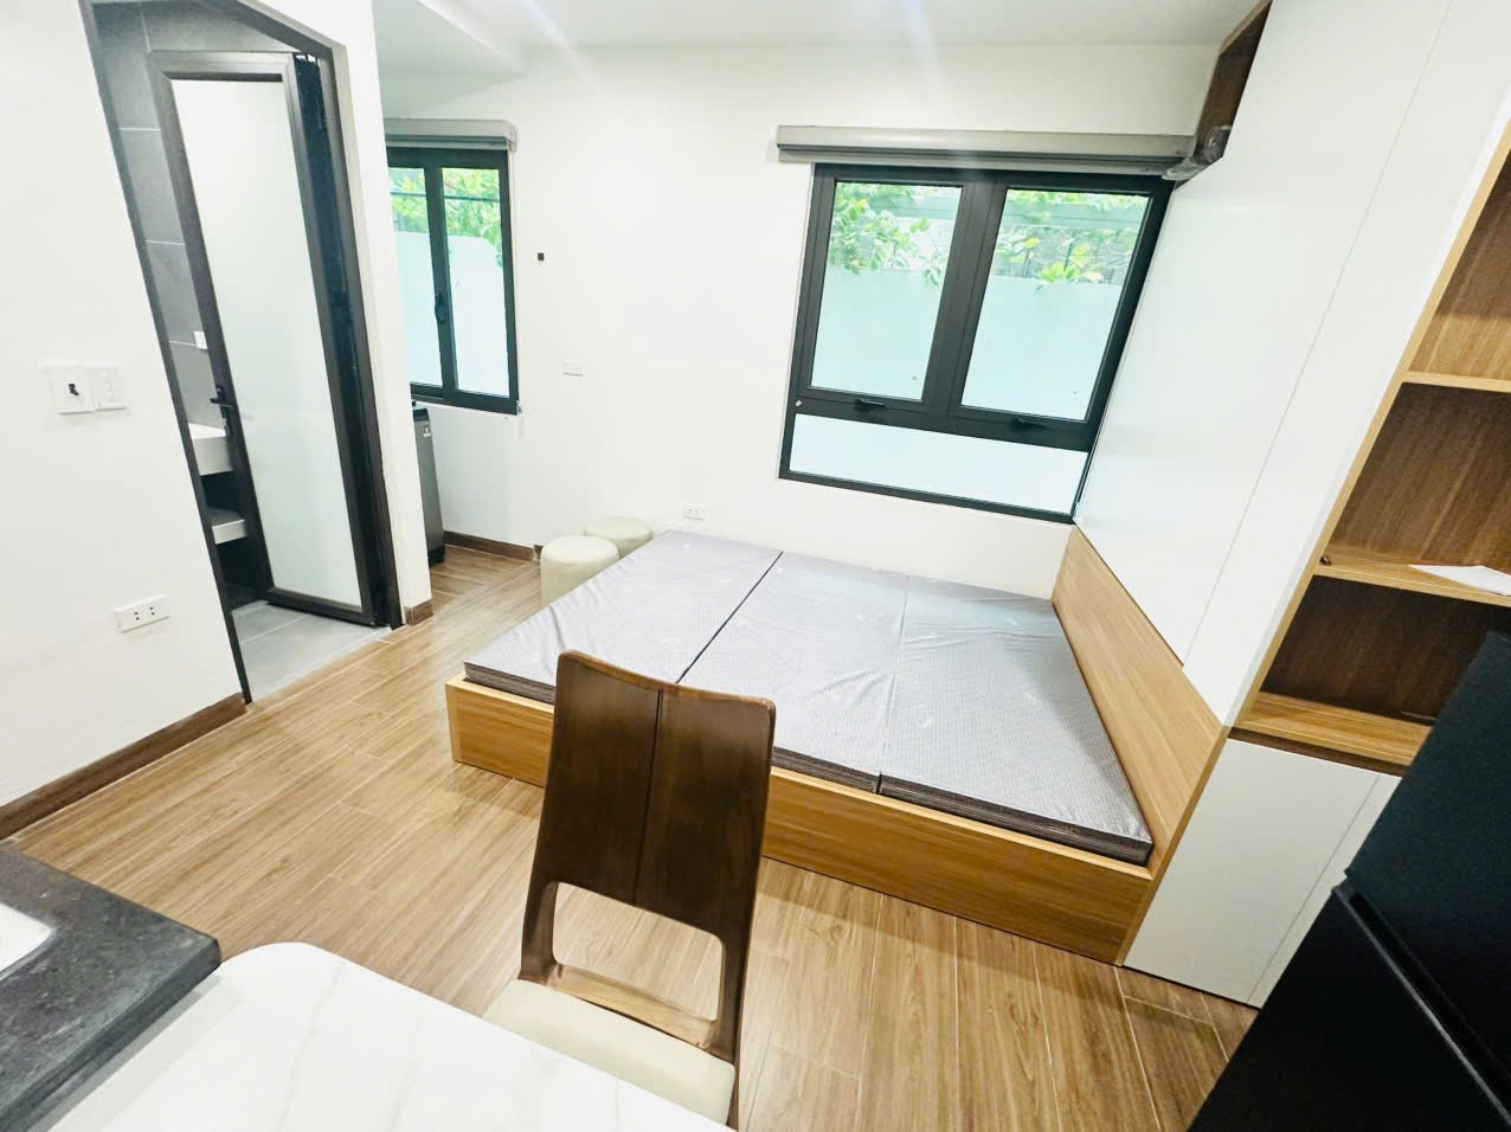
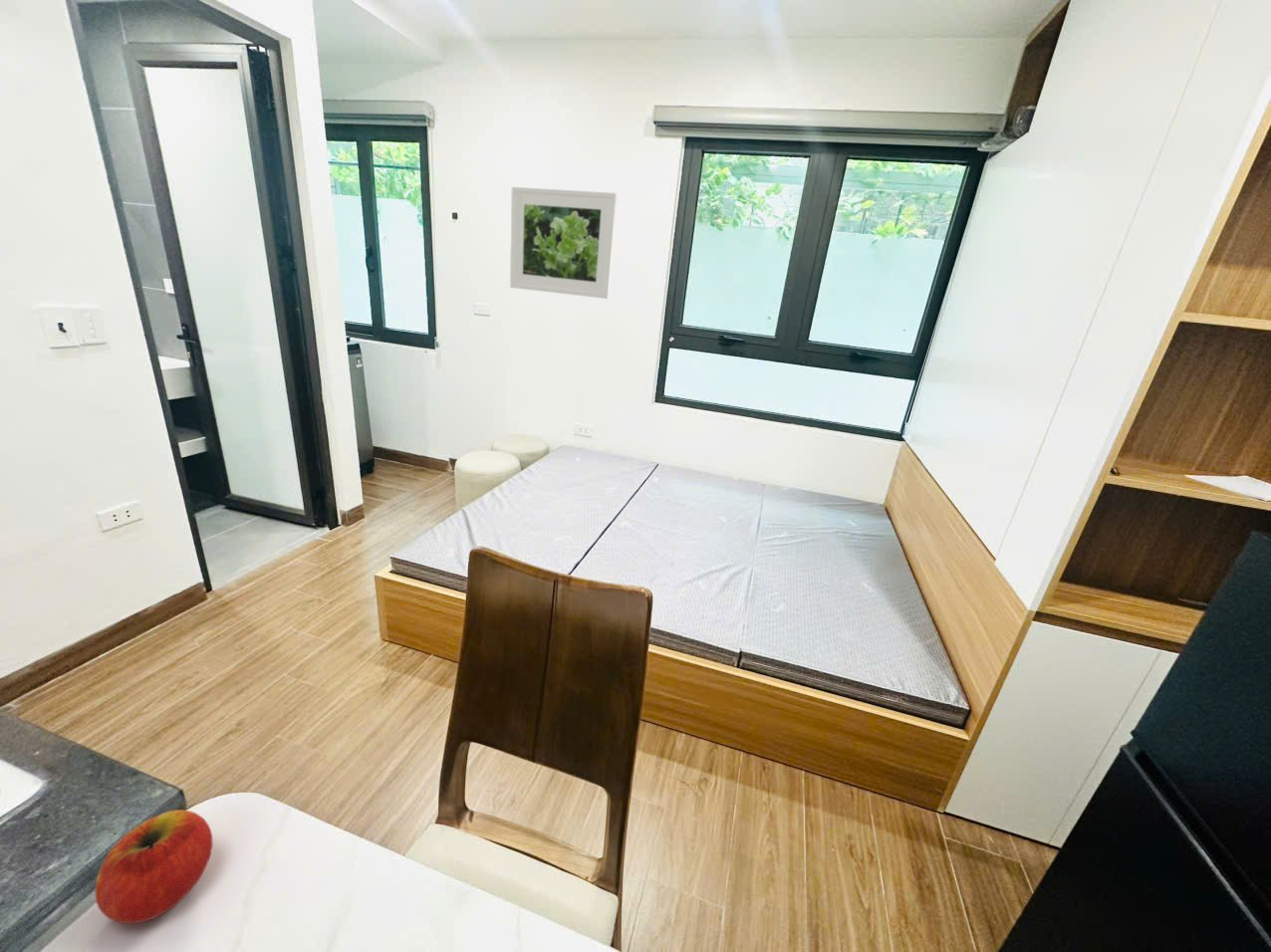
+ apple (155, 860)
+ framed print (560, 243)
